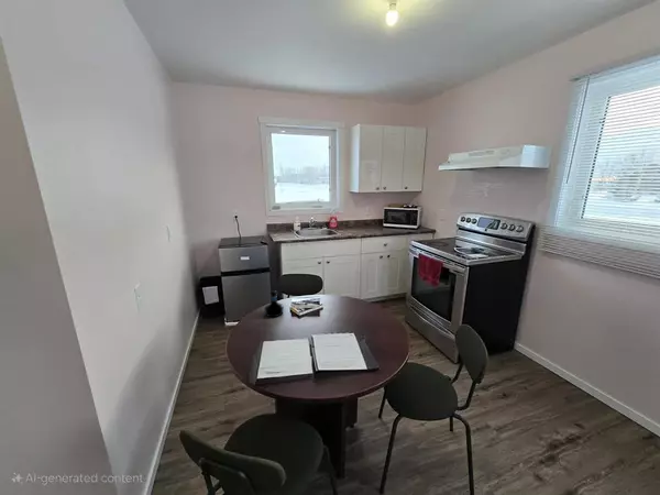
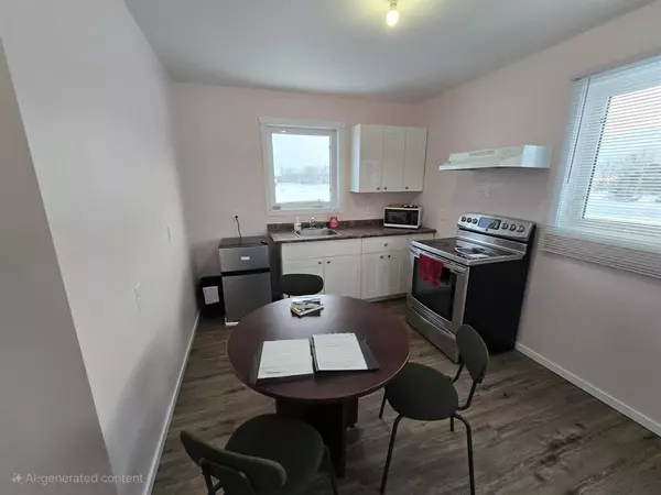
- tequila bottle (274, 301)
